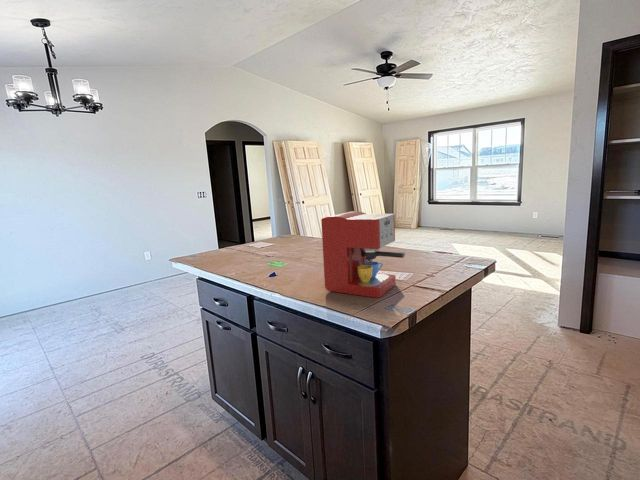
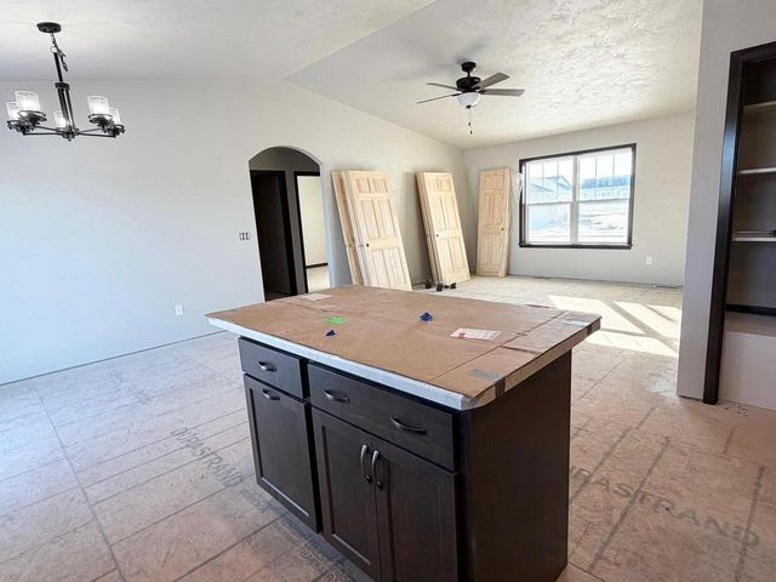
- coffee maker (359, 250)
